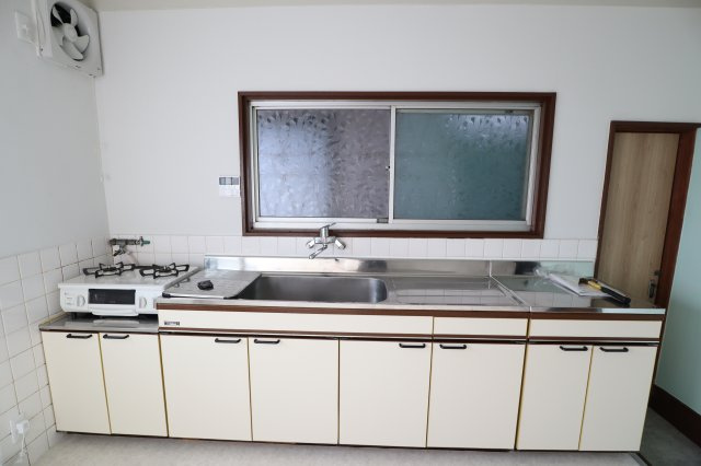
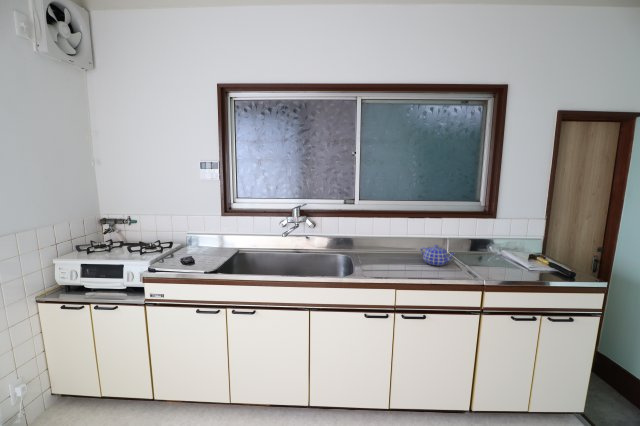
+ teapot (437, 254)
